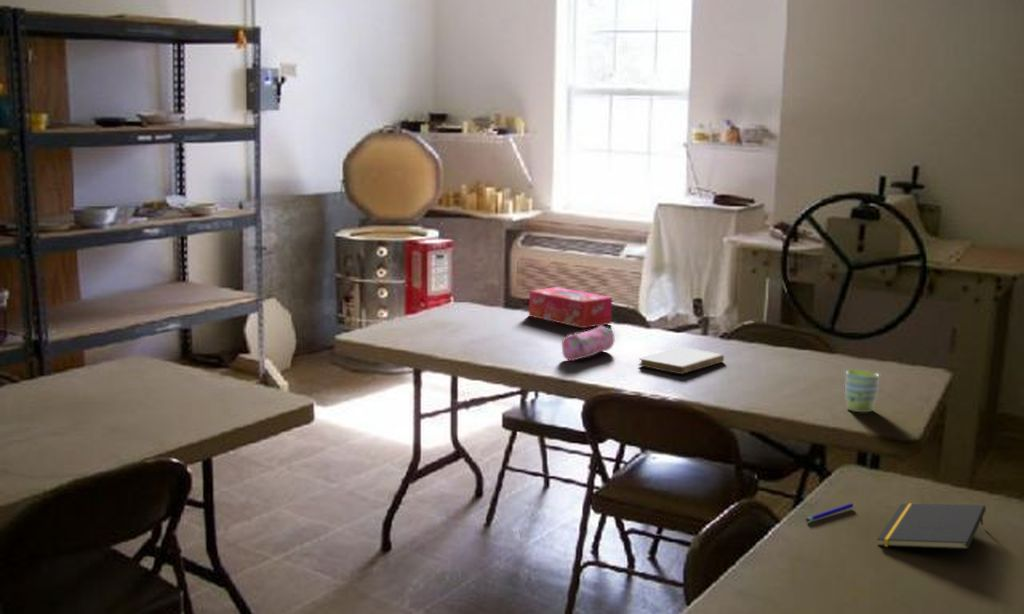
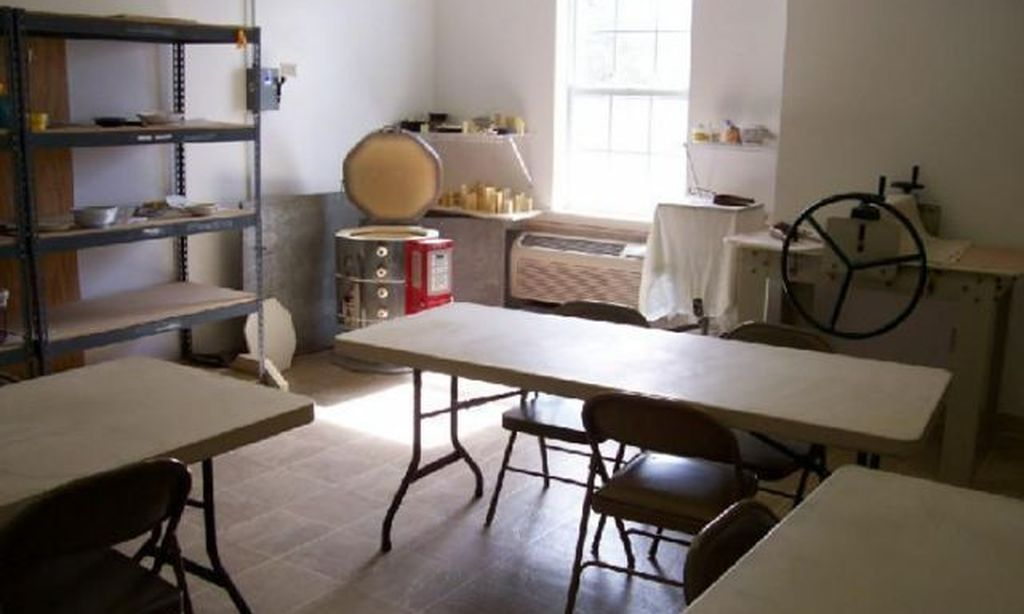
- notebook (681, 360)
- mug (862, 389)
- pencil case (588, 342)
- tissue box (569, 306)
- notepad (932, 525)
- pen (829, 512)
